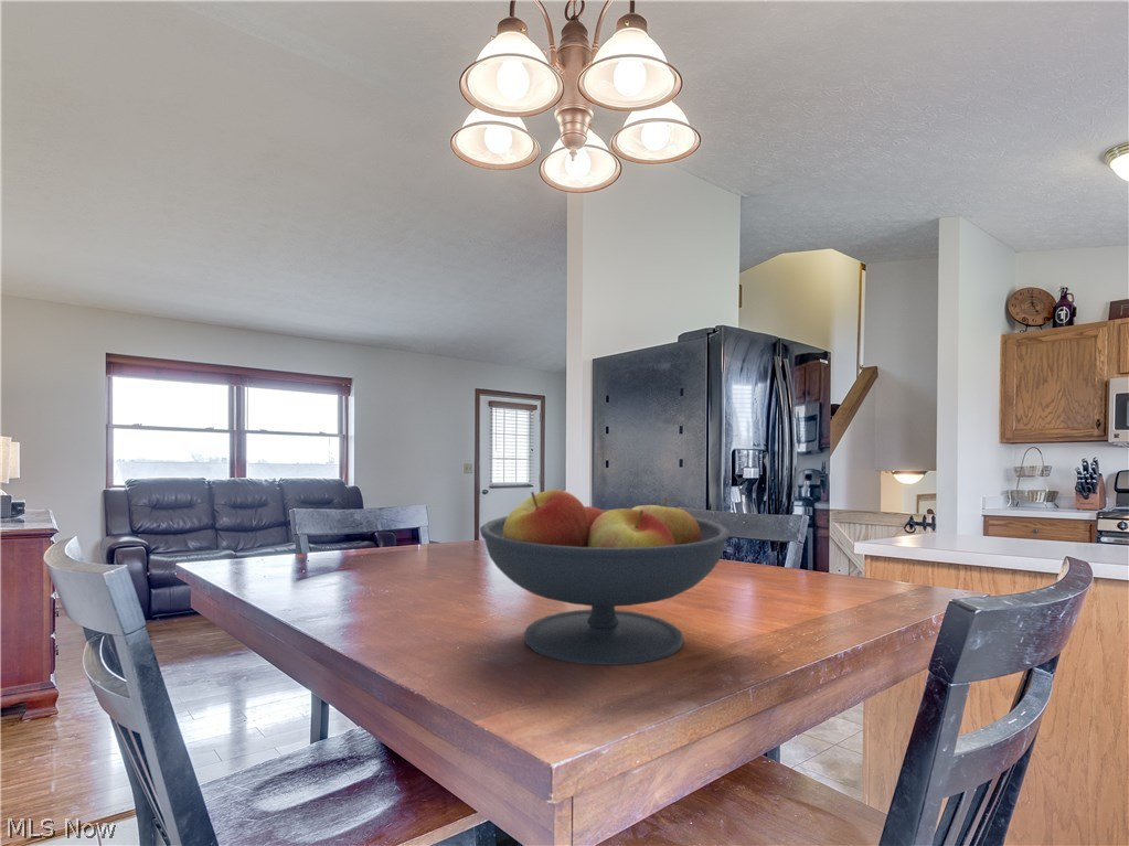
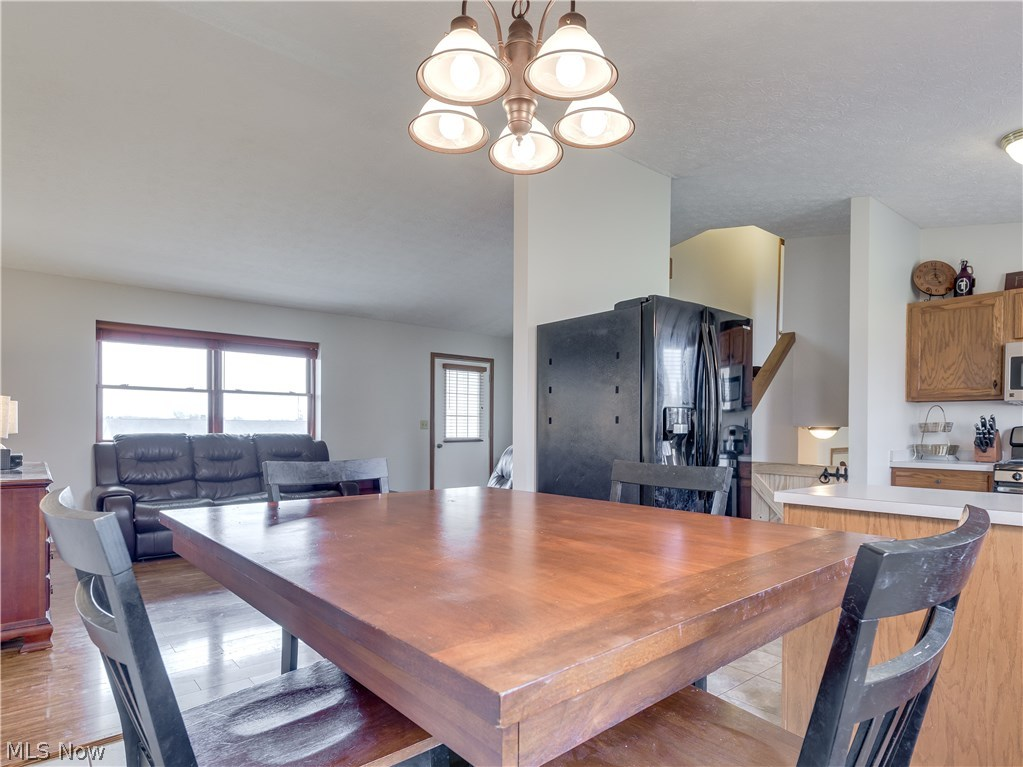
- fruit bowl (603, 561)
